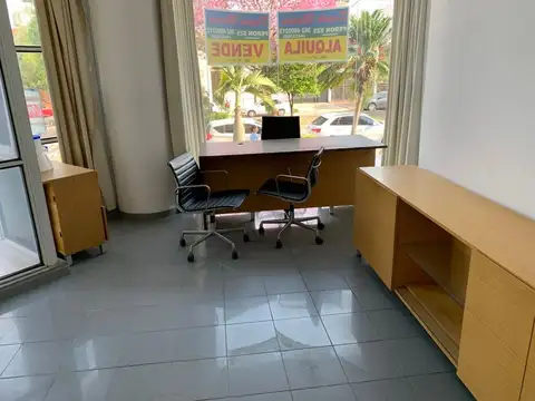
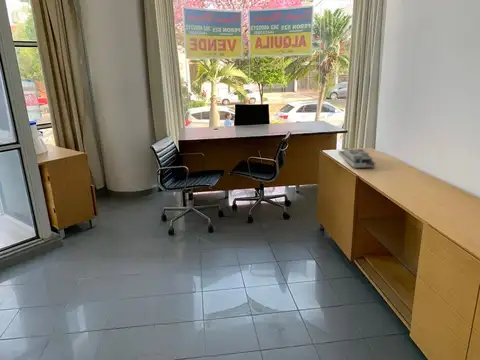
+ desk organizer (355, 155)
